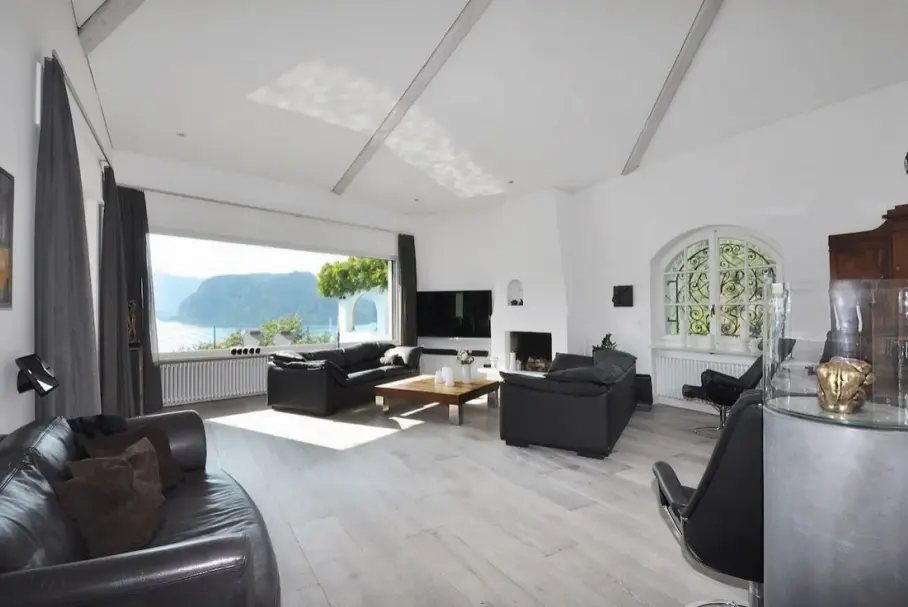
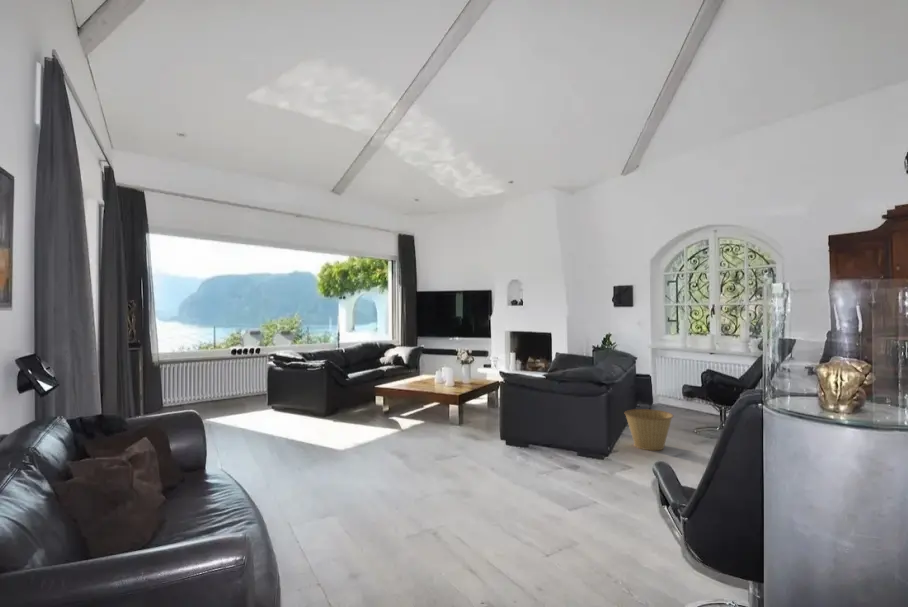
+ basket (649, 430)
